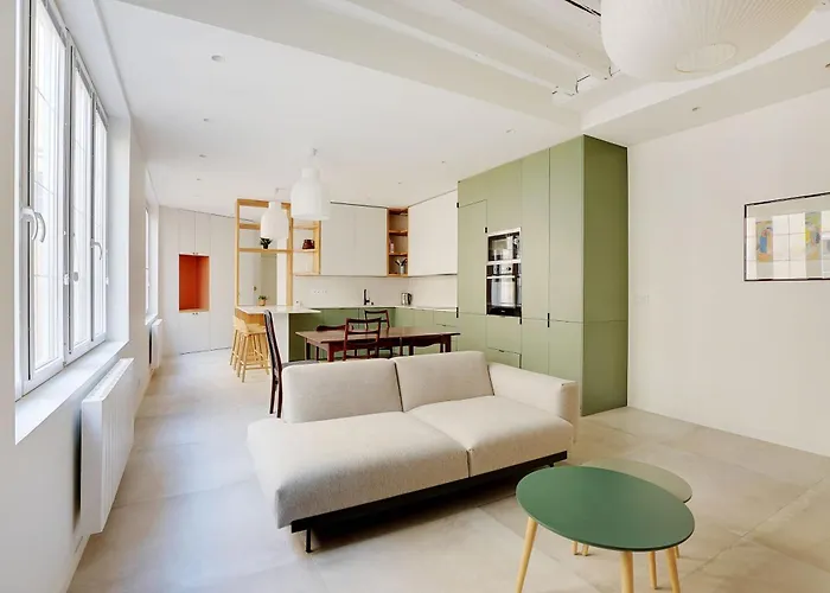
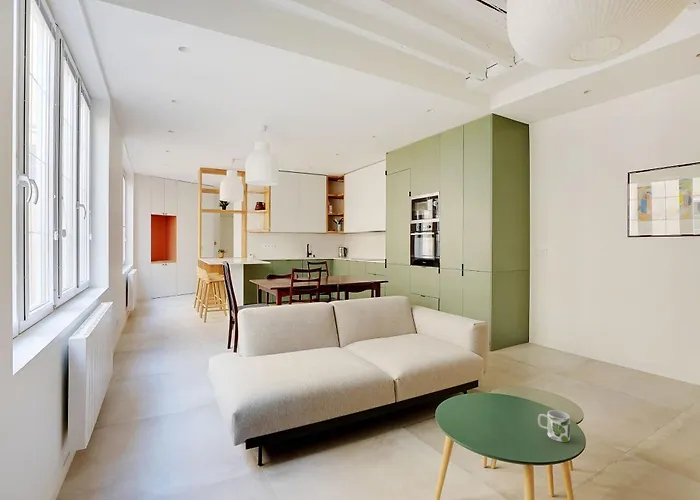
+ mug (553, 424)
